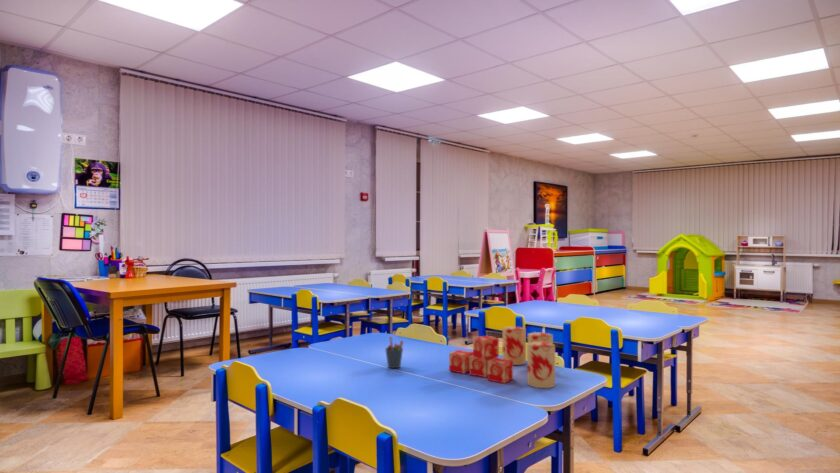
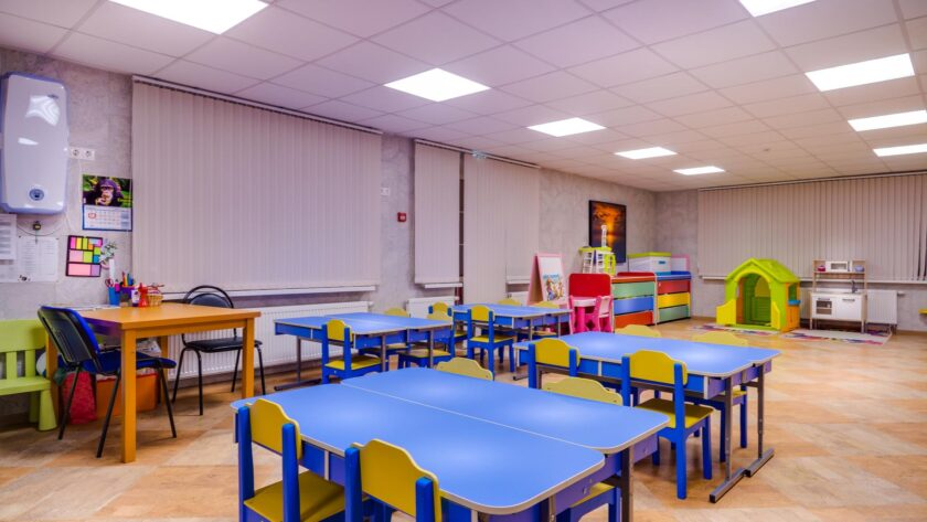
- dice (513, 352)
- pen holder (394, 352)
